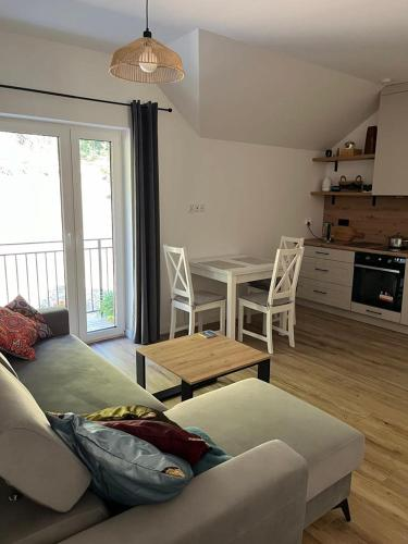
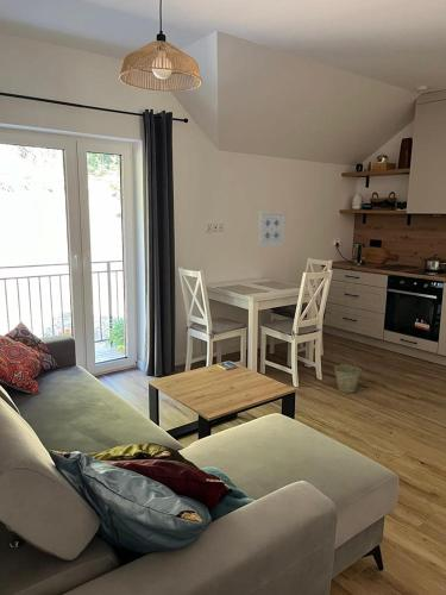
+ wall art (271, 228)
+ bucket (347, 371)
